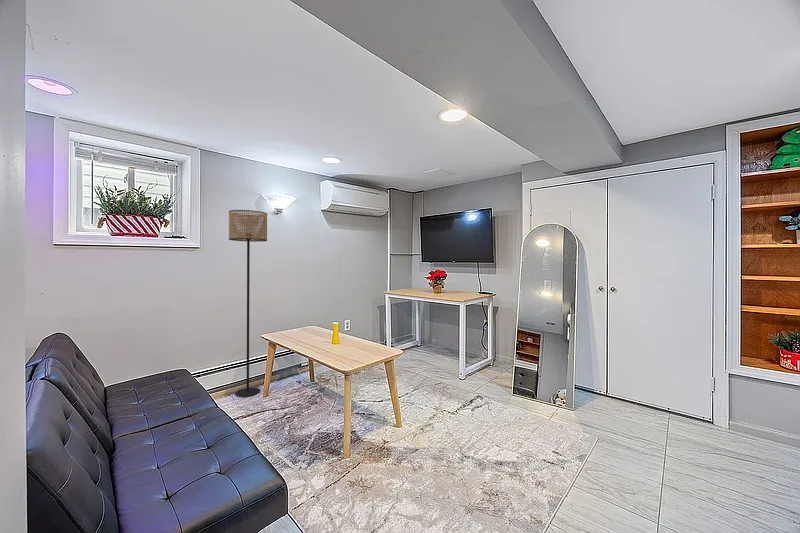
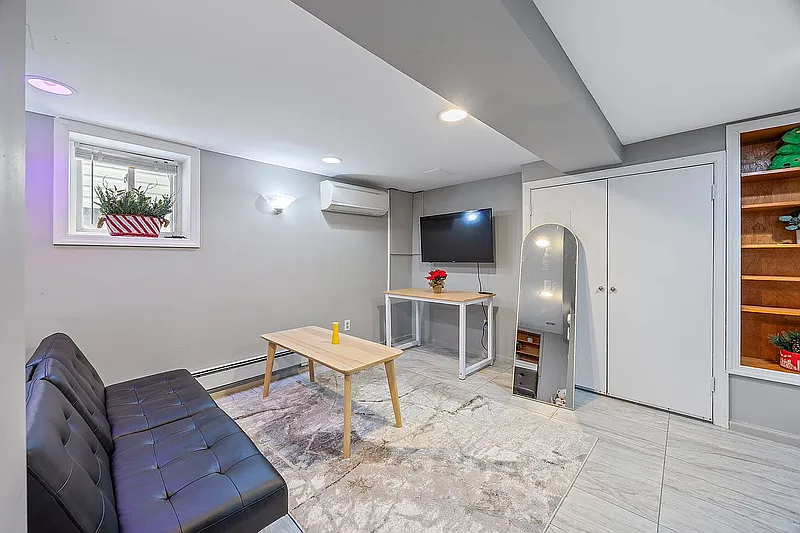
- floor lamp (248, 302)
